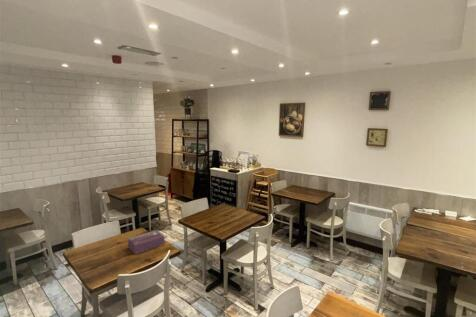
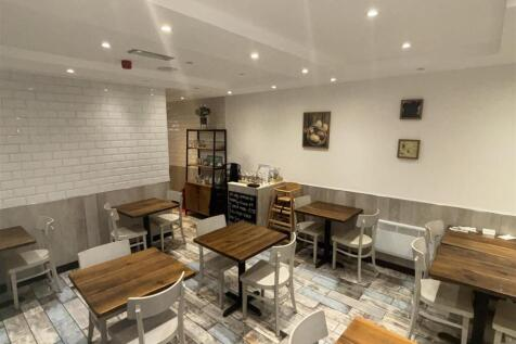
- tissue box (146, 241)
